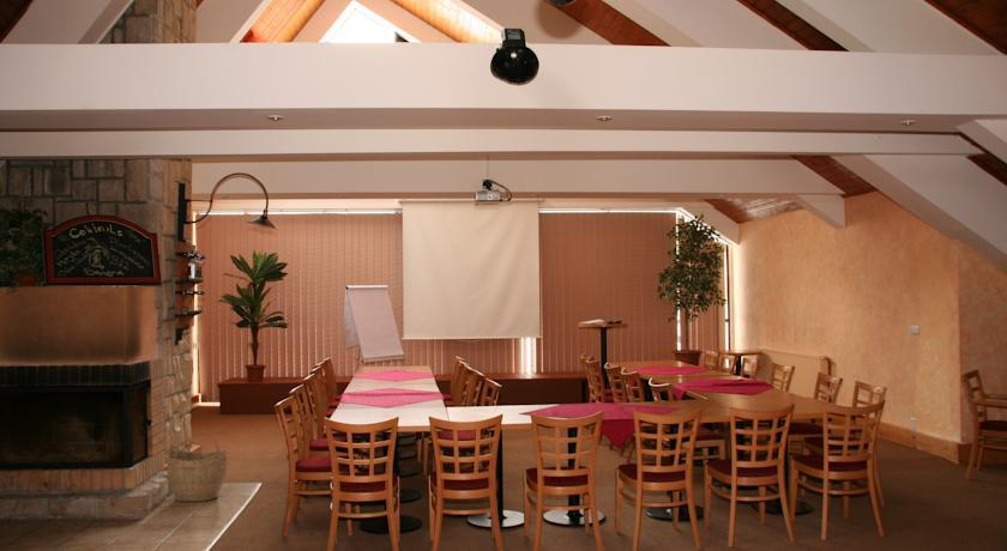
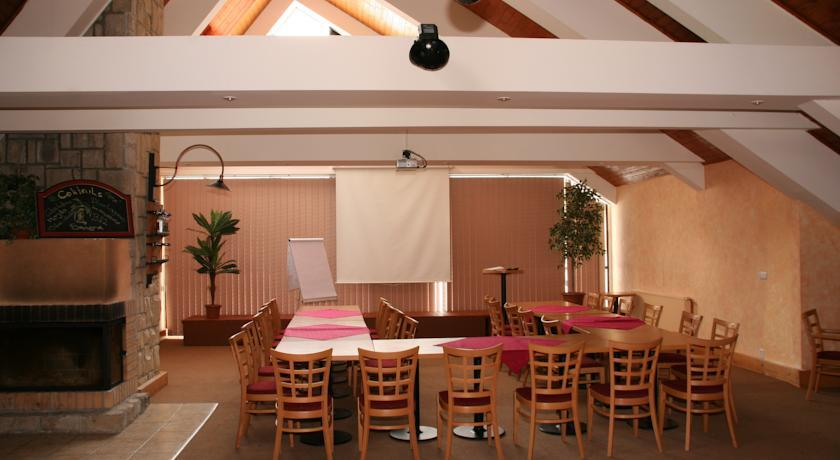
- woven basket (197, 466)
